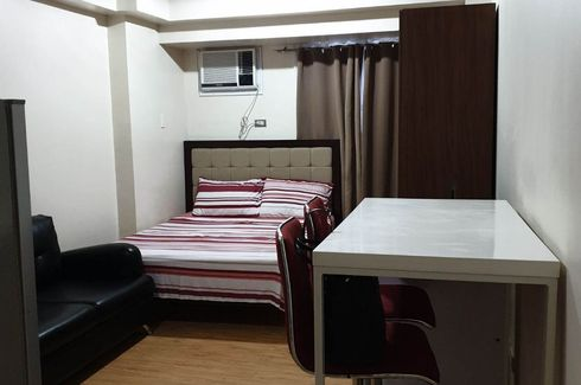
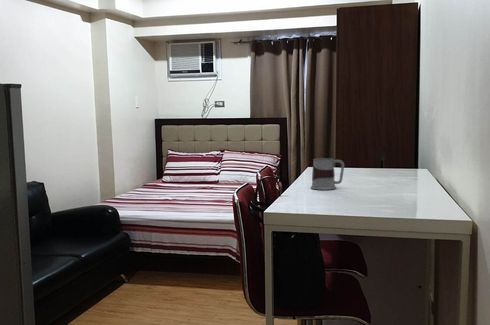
+ mug (327, 173)
